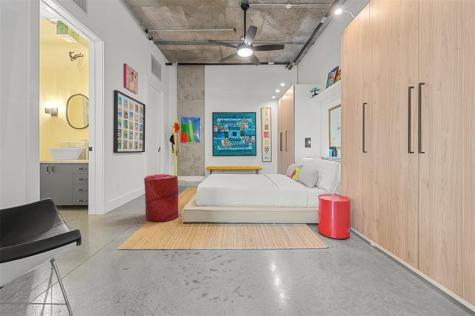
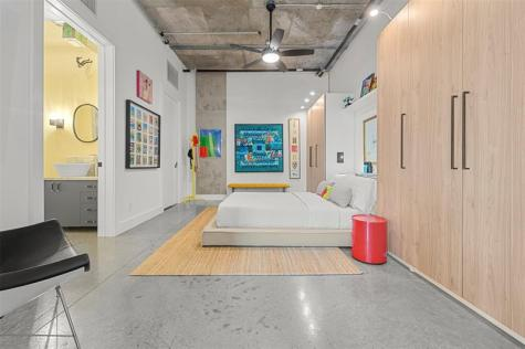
- laundry hamper (161, 196)
